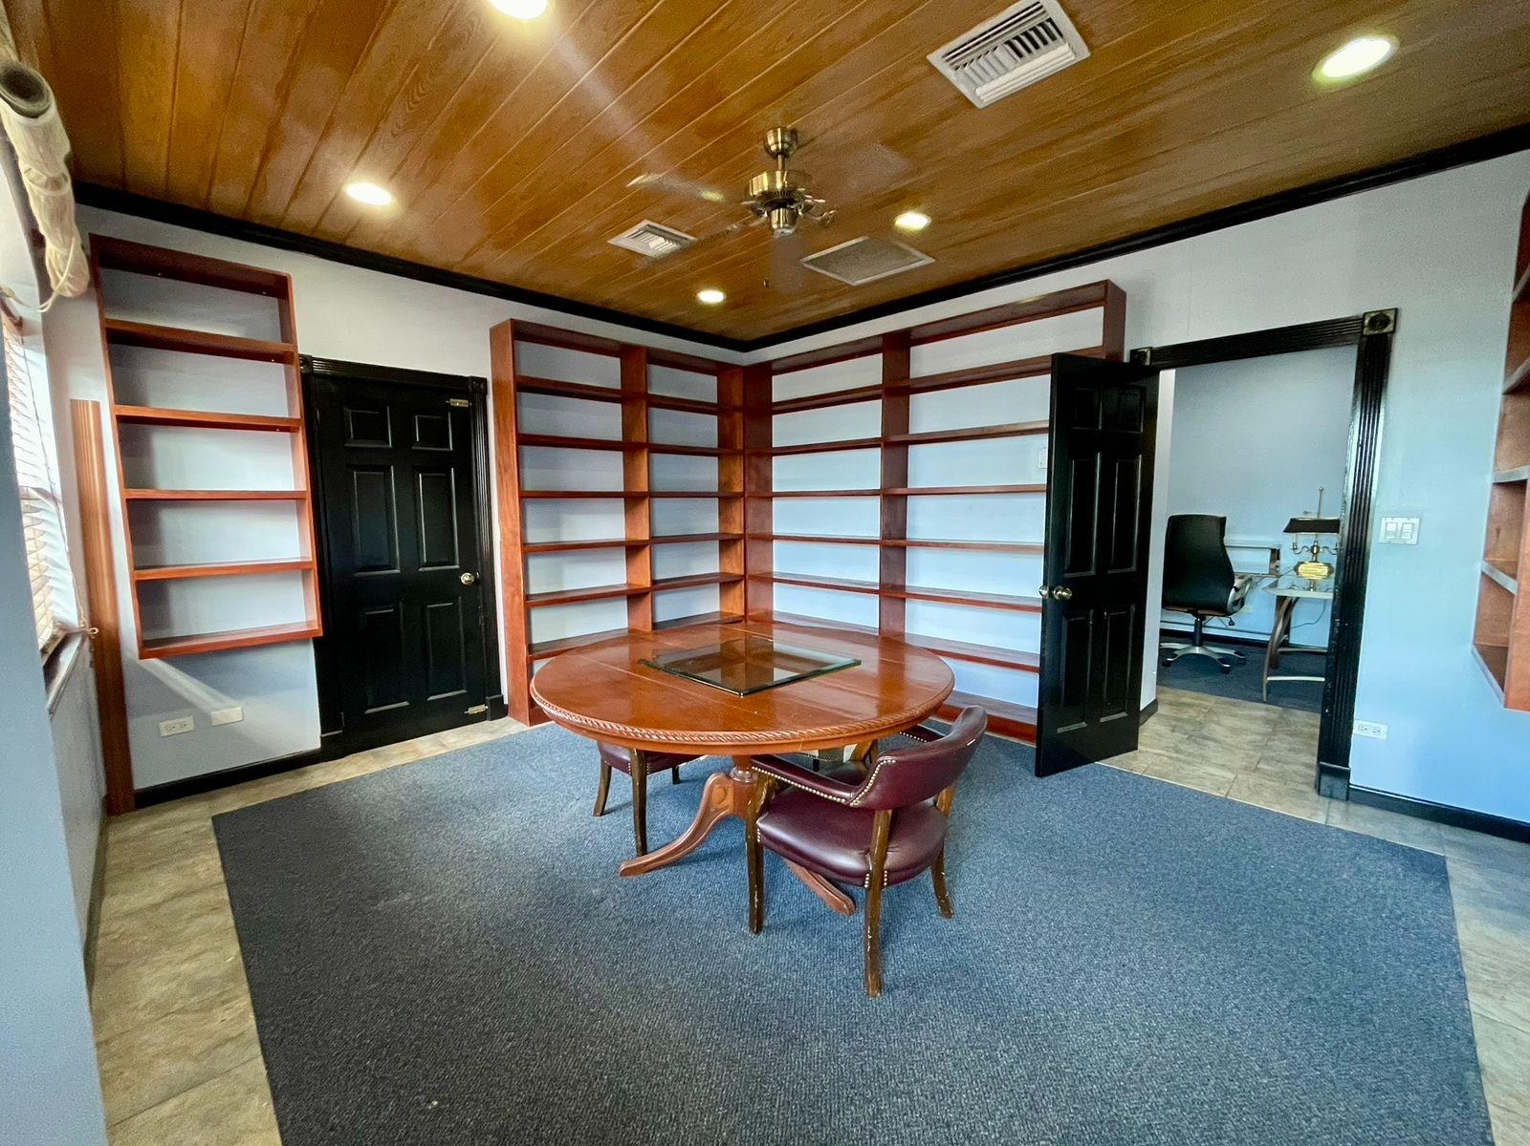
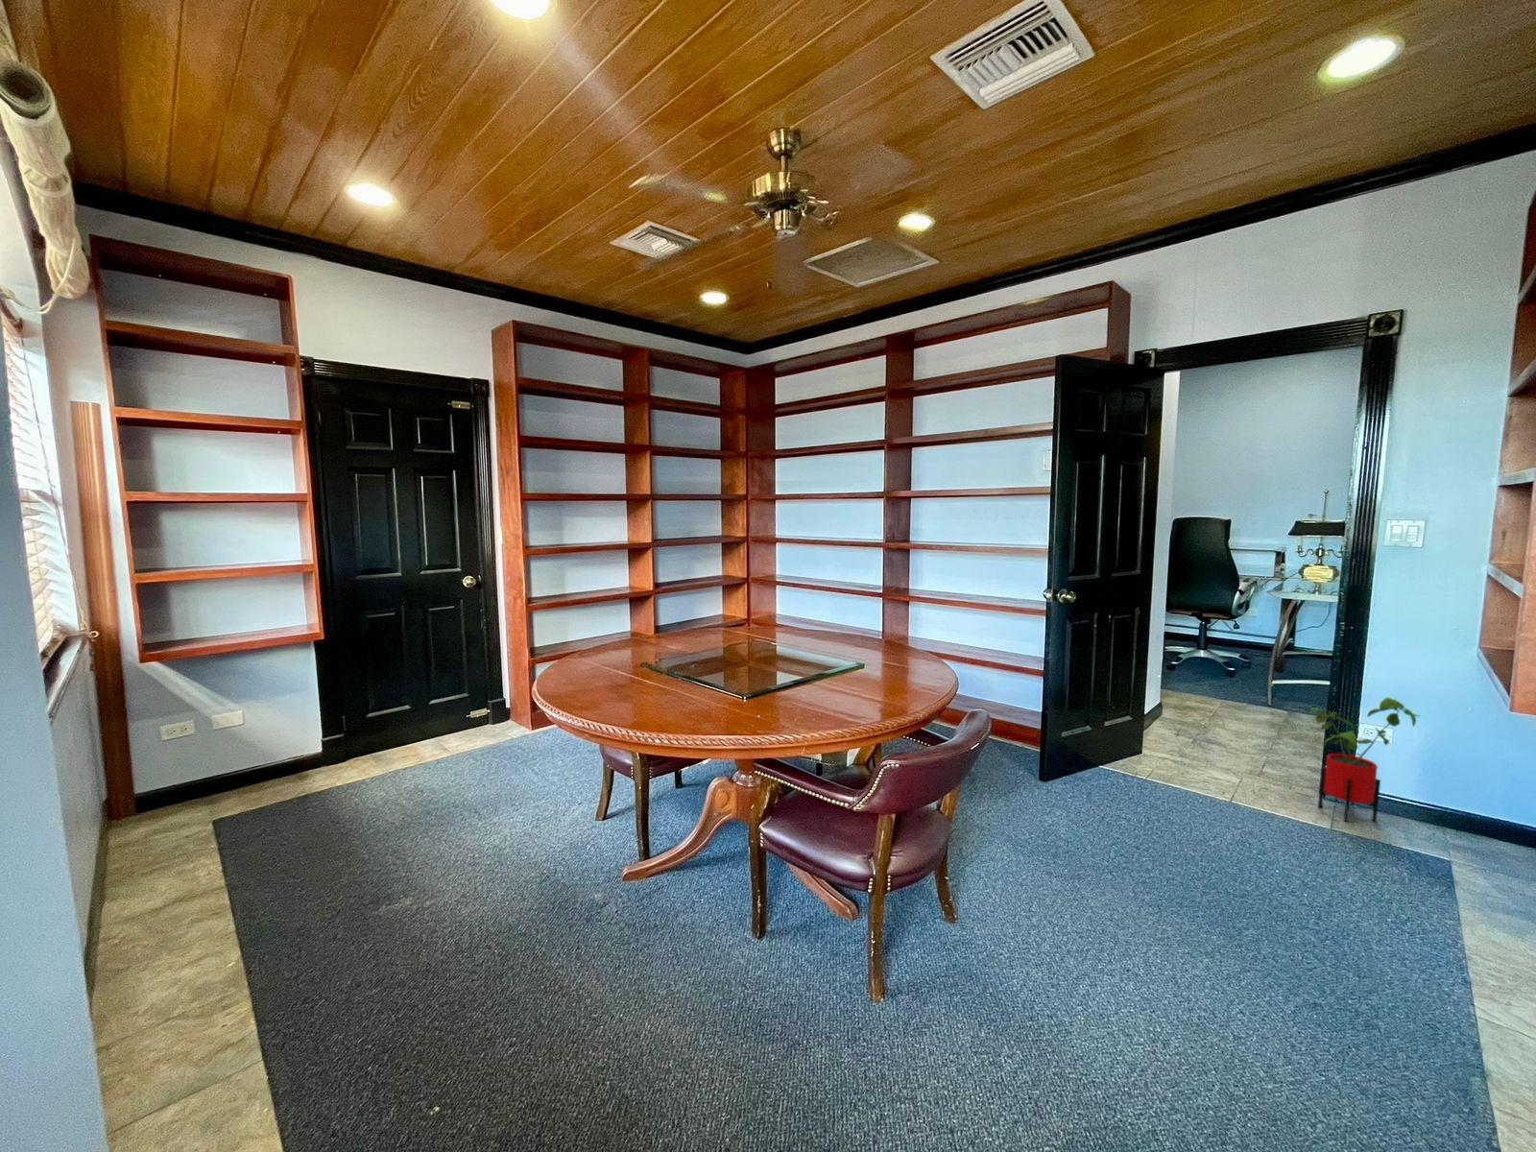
+ house plant (1358, 755)
